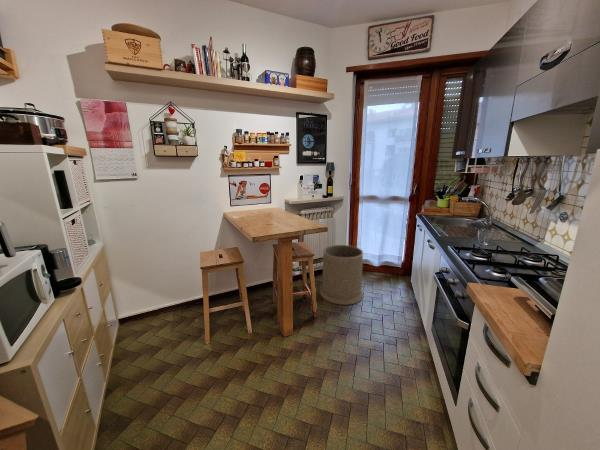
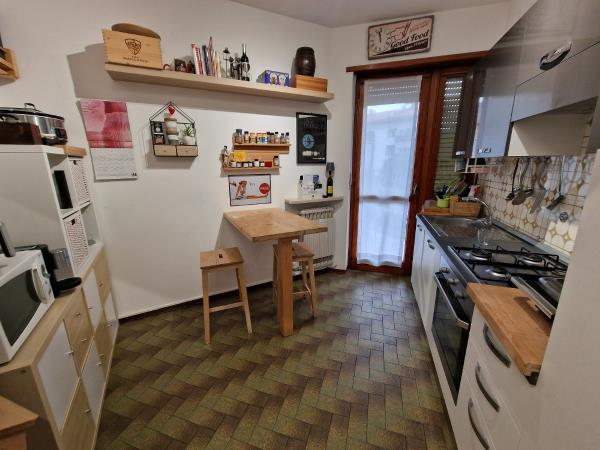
- trash can (342, 272)
